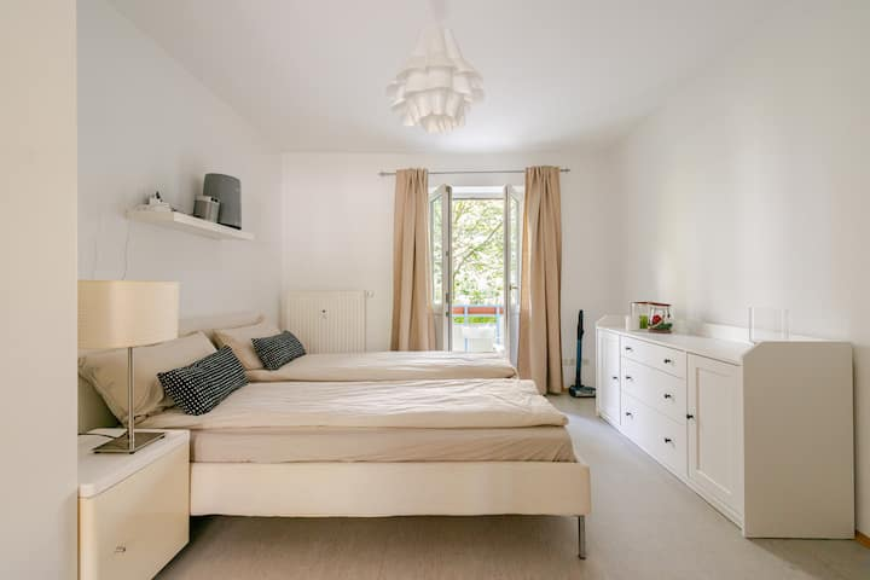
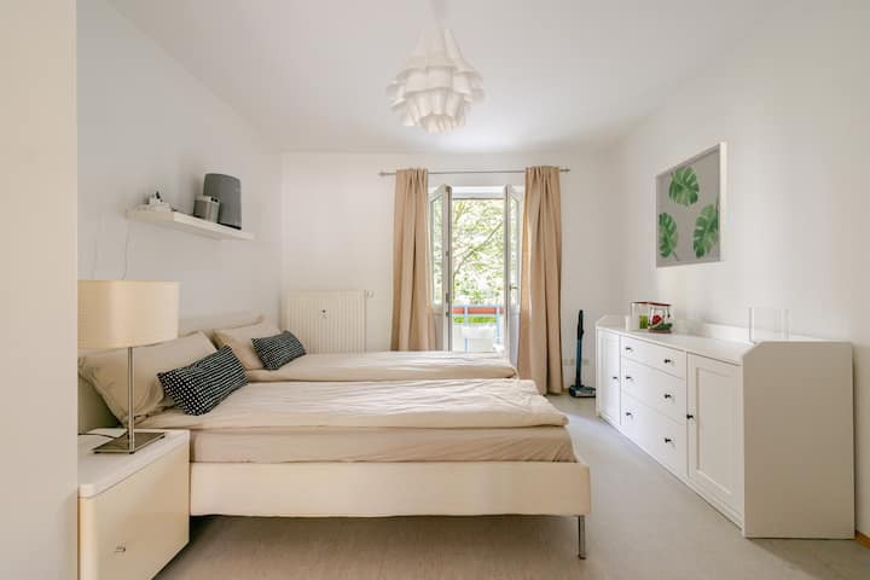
+ wall art (686, 213)
